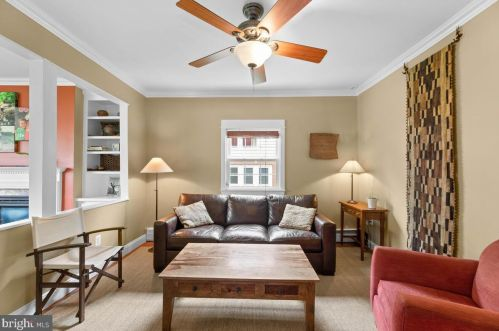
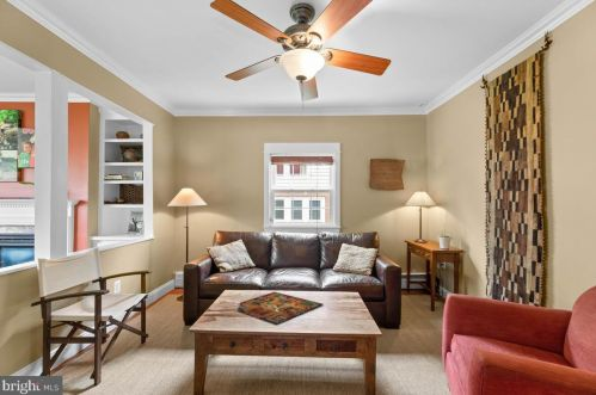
+ gameboard (275, 303)
